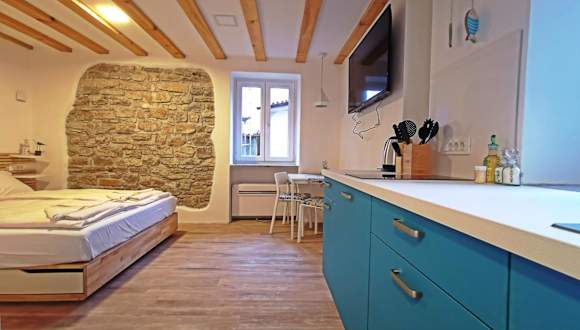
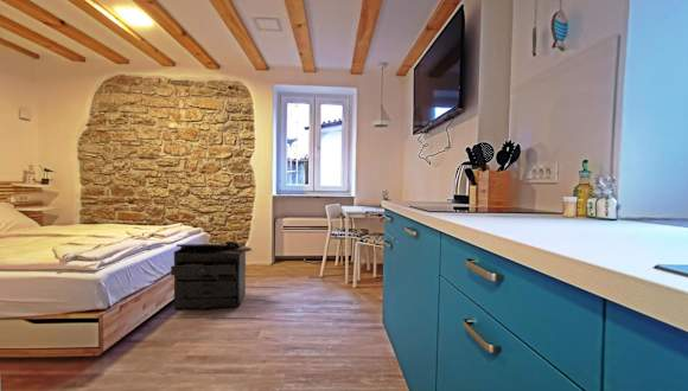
+ nightstand (214, 271)
